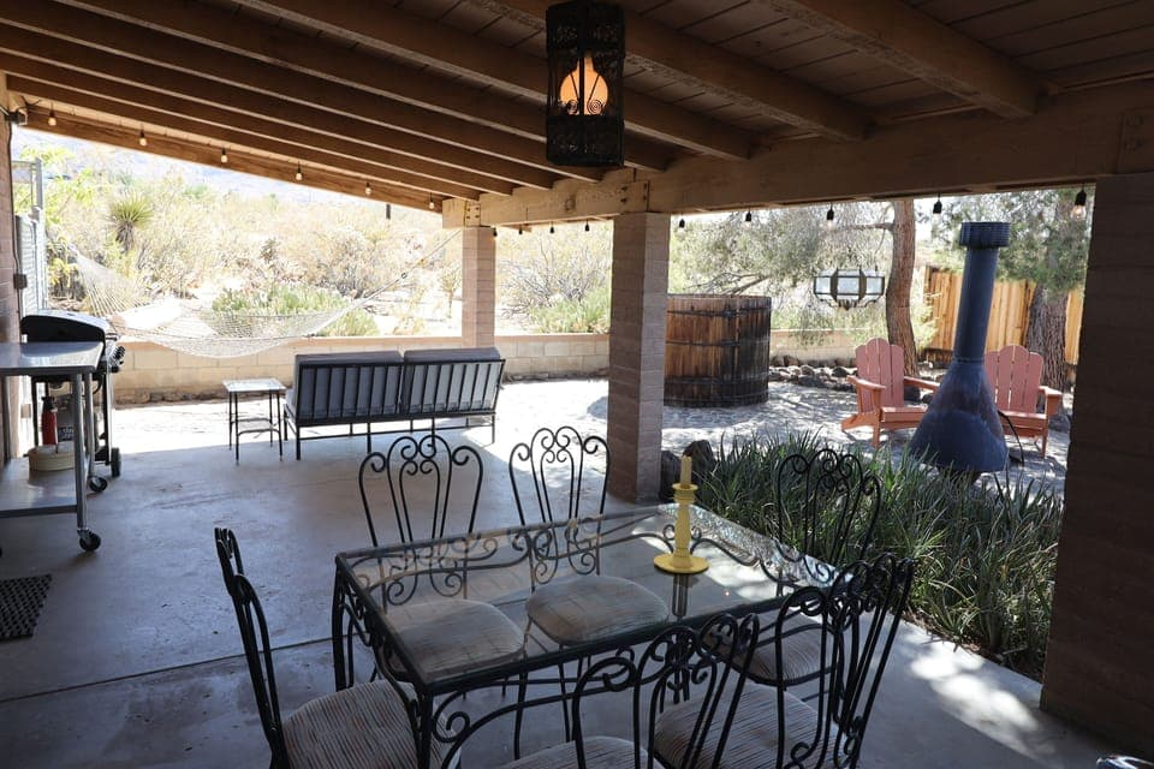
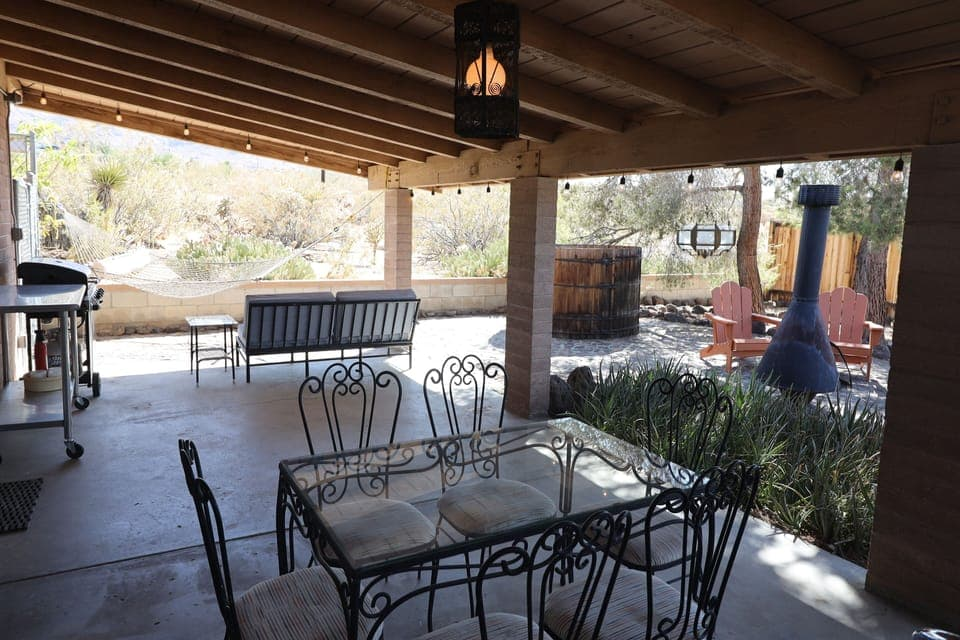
- candle holder (683, 509)
